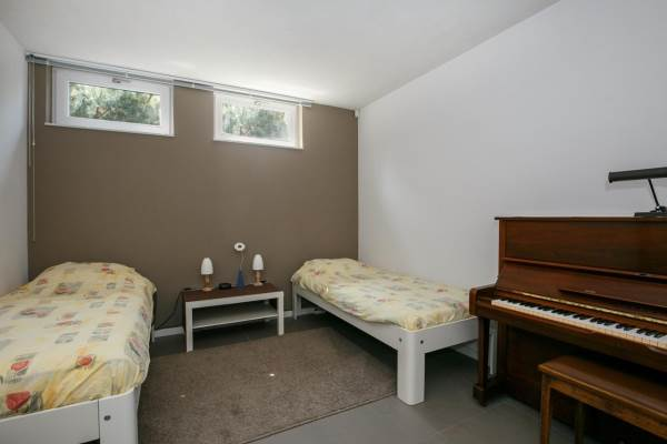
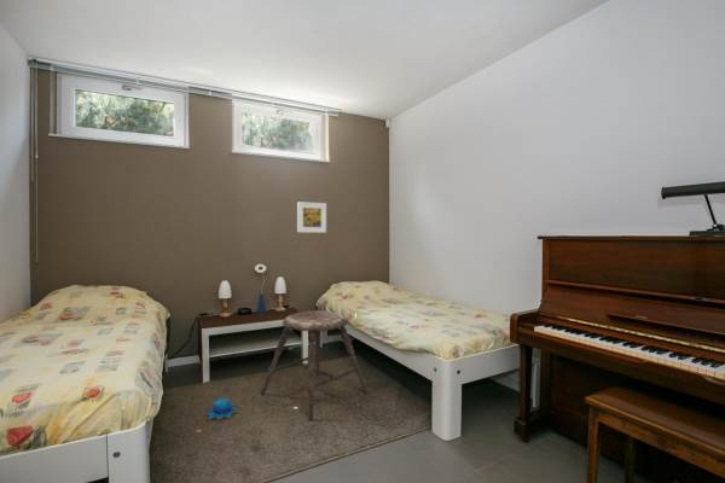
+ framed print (312, 217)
+ stool (314, 354)
+ plush toy (221, 406)
